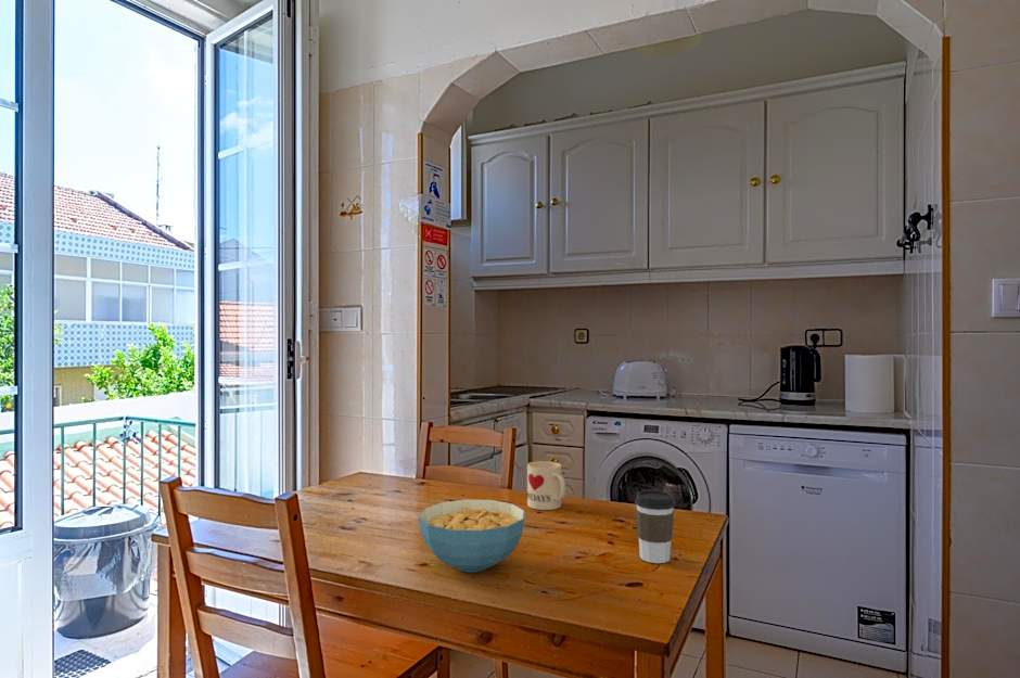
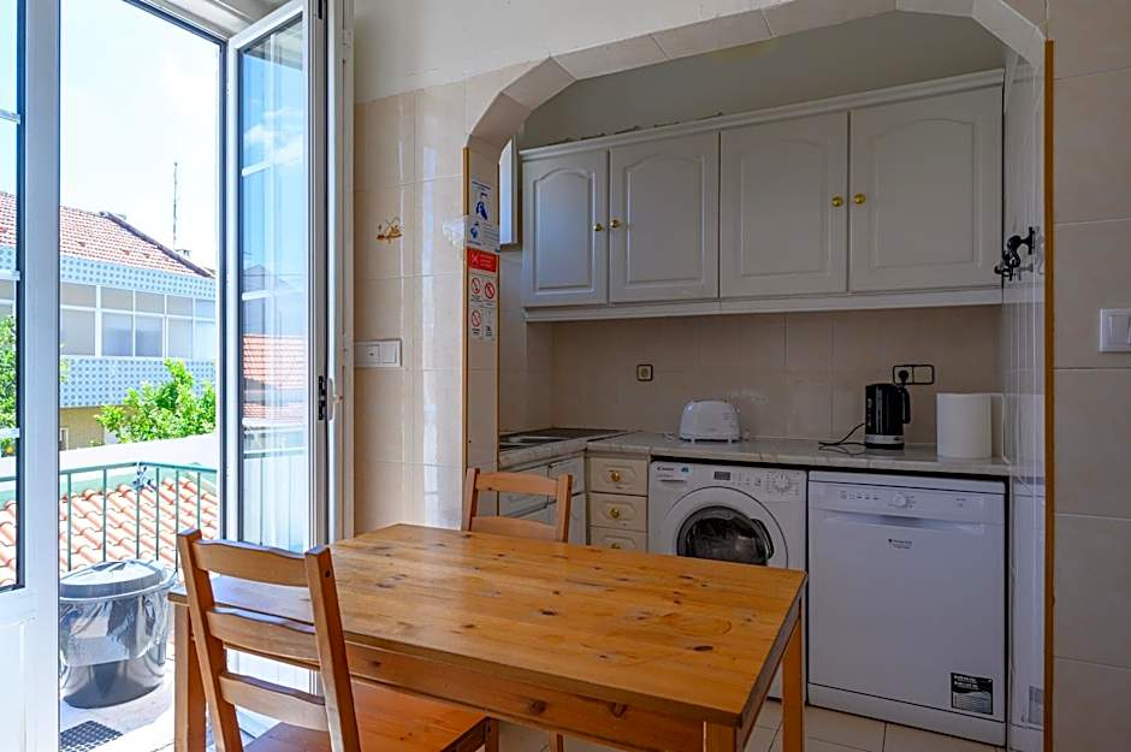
- mug (548, 486)
- cereal bowl (472, 539)
- coffee cup (654, 526)
